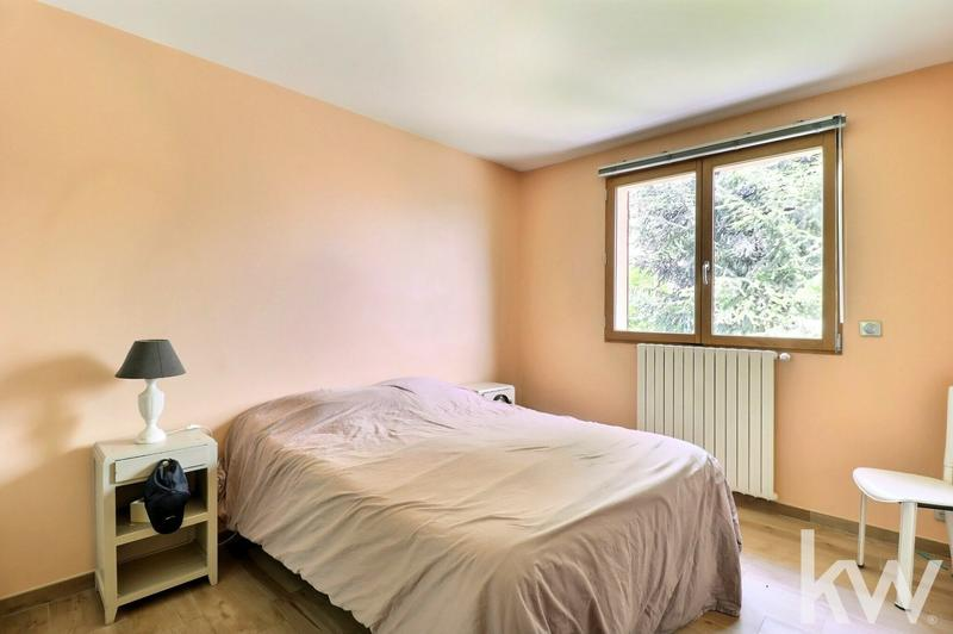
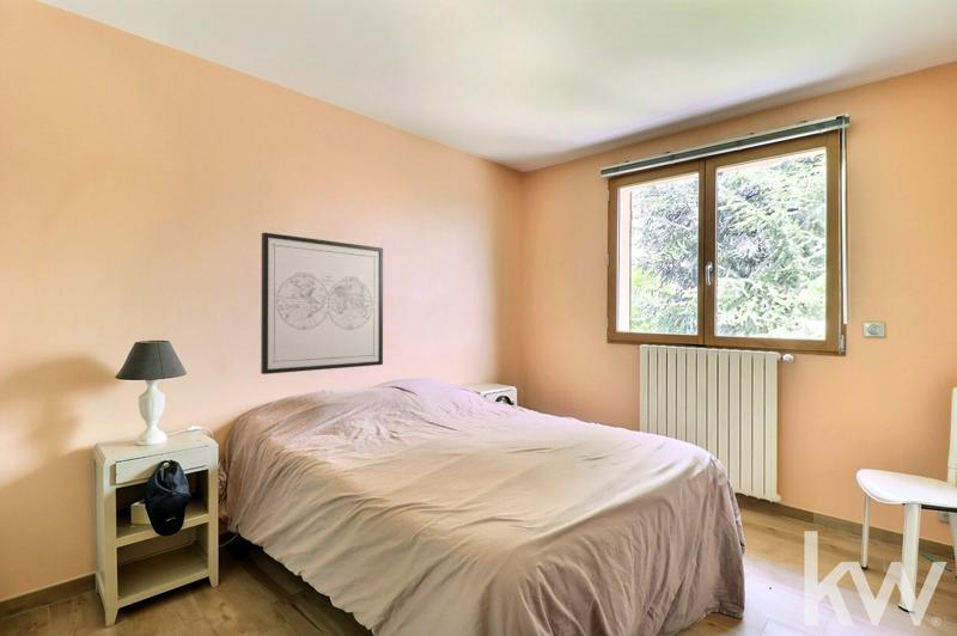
+ wall art (328, 305)
